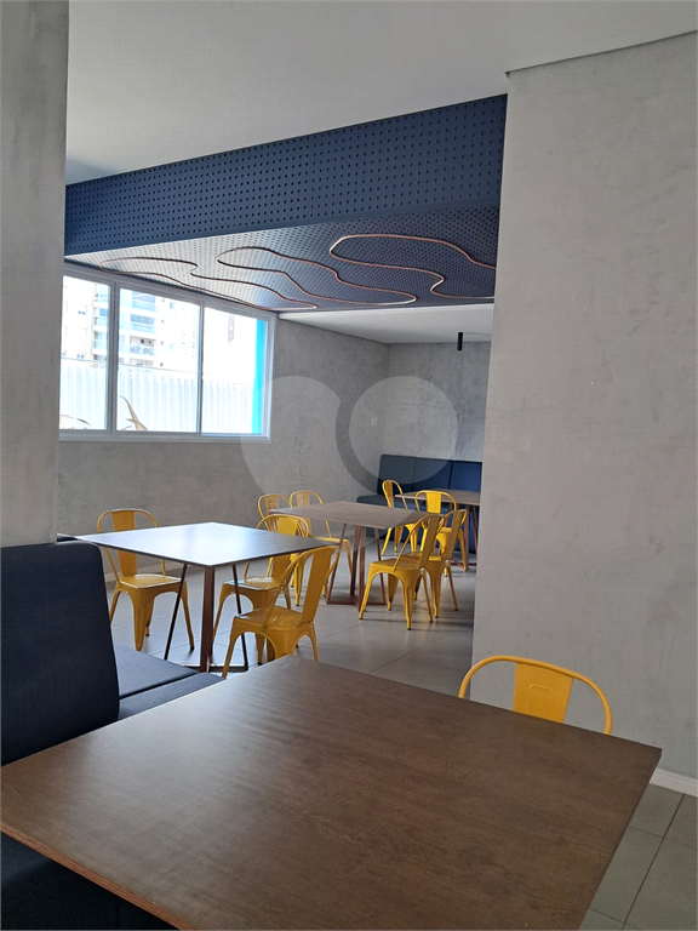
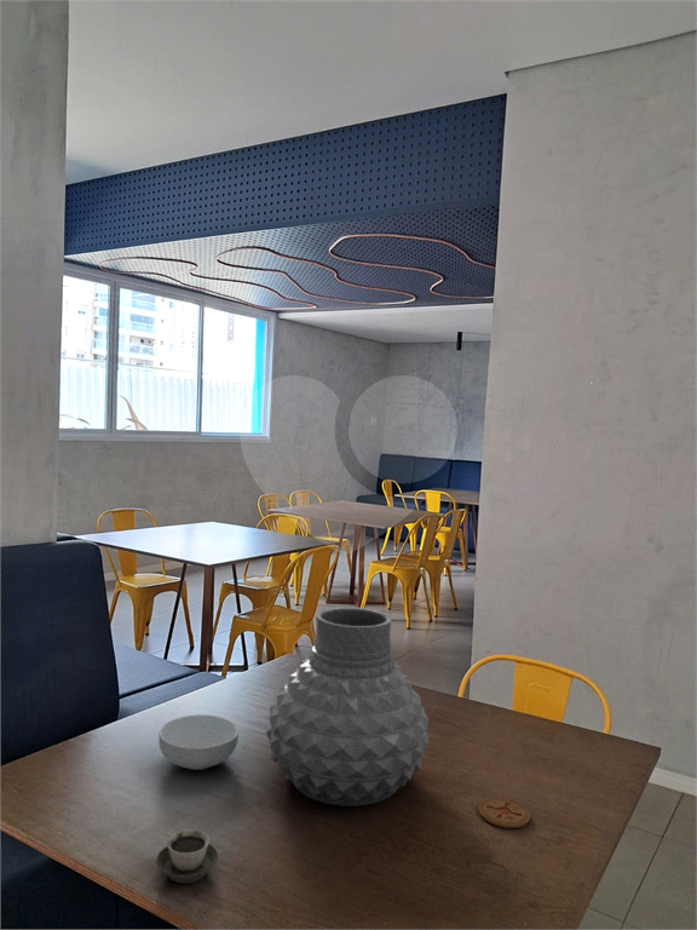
+ cup (188, 855)
+ vase (348, 696)
+ coaster (503, 811)
+ cereal bowl (198, 745)
